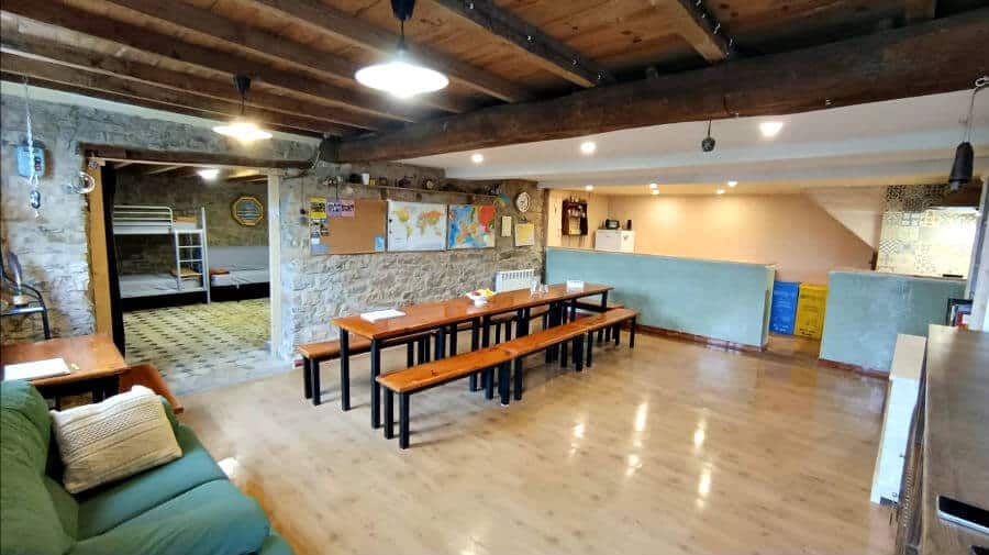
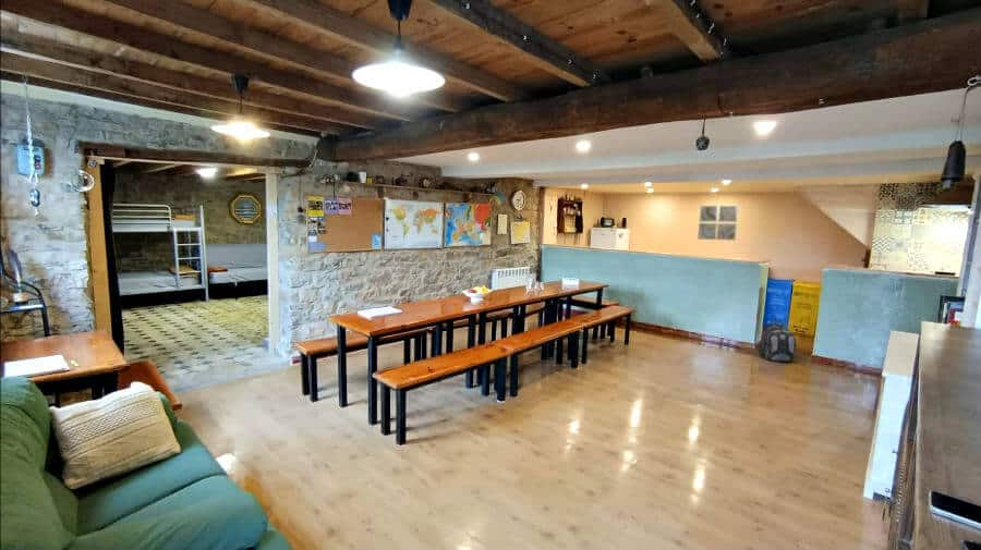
+ wall art (716, 221)
+ backpack (777, 340)
